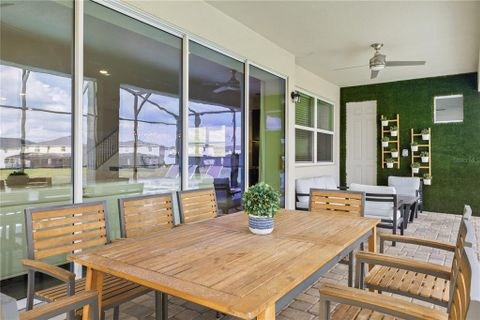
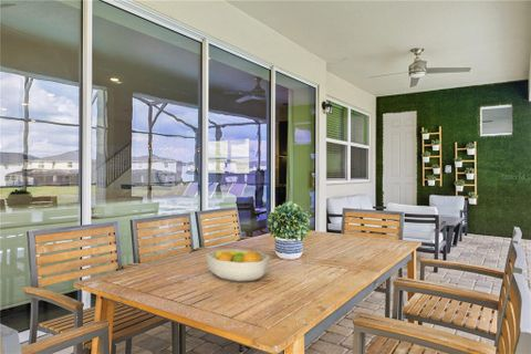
+ fruit bowl (237, 260)
